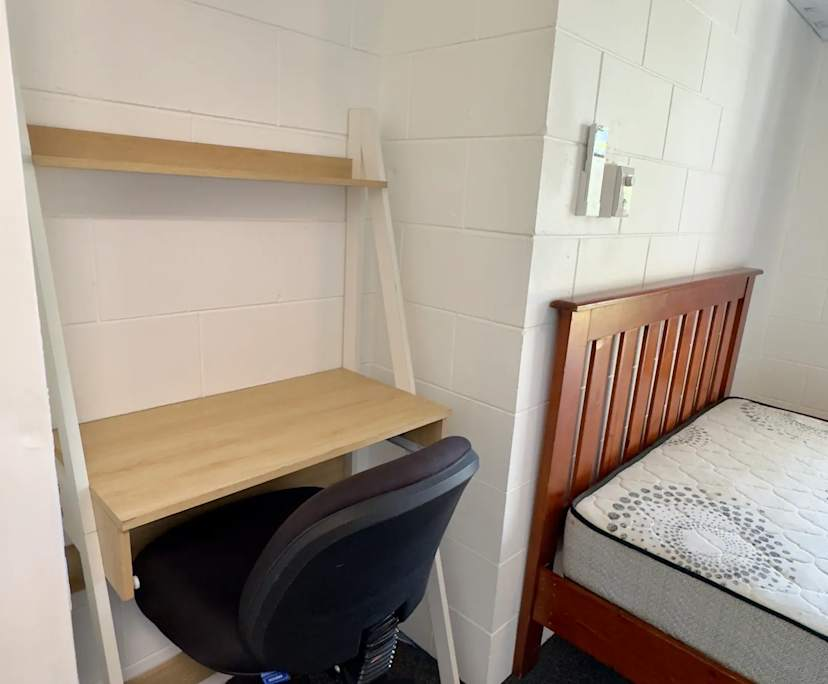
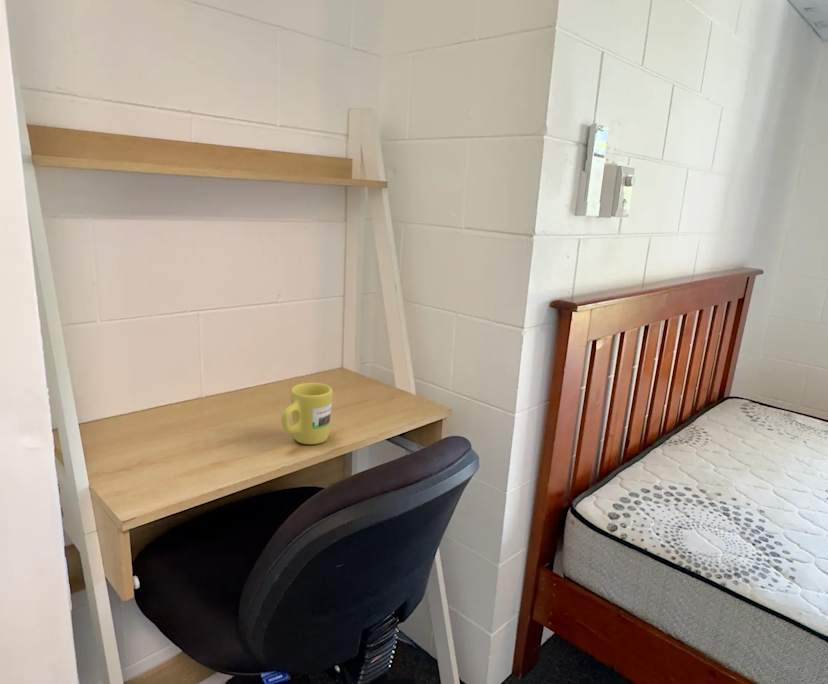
+ mug (304, 417)
